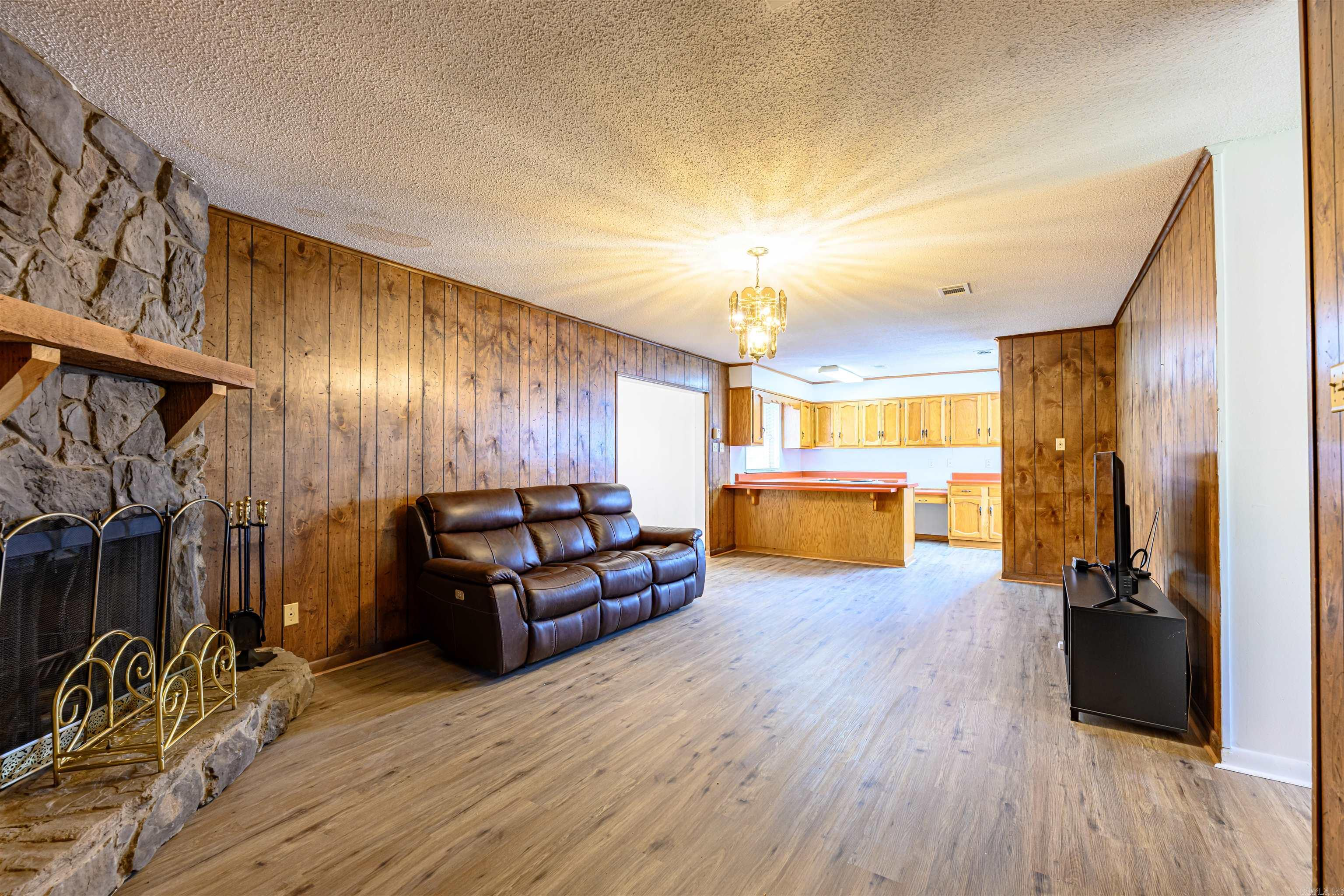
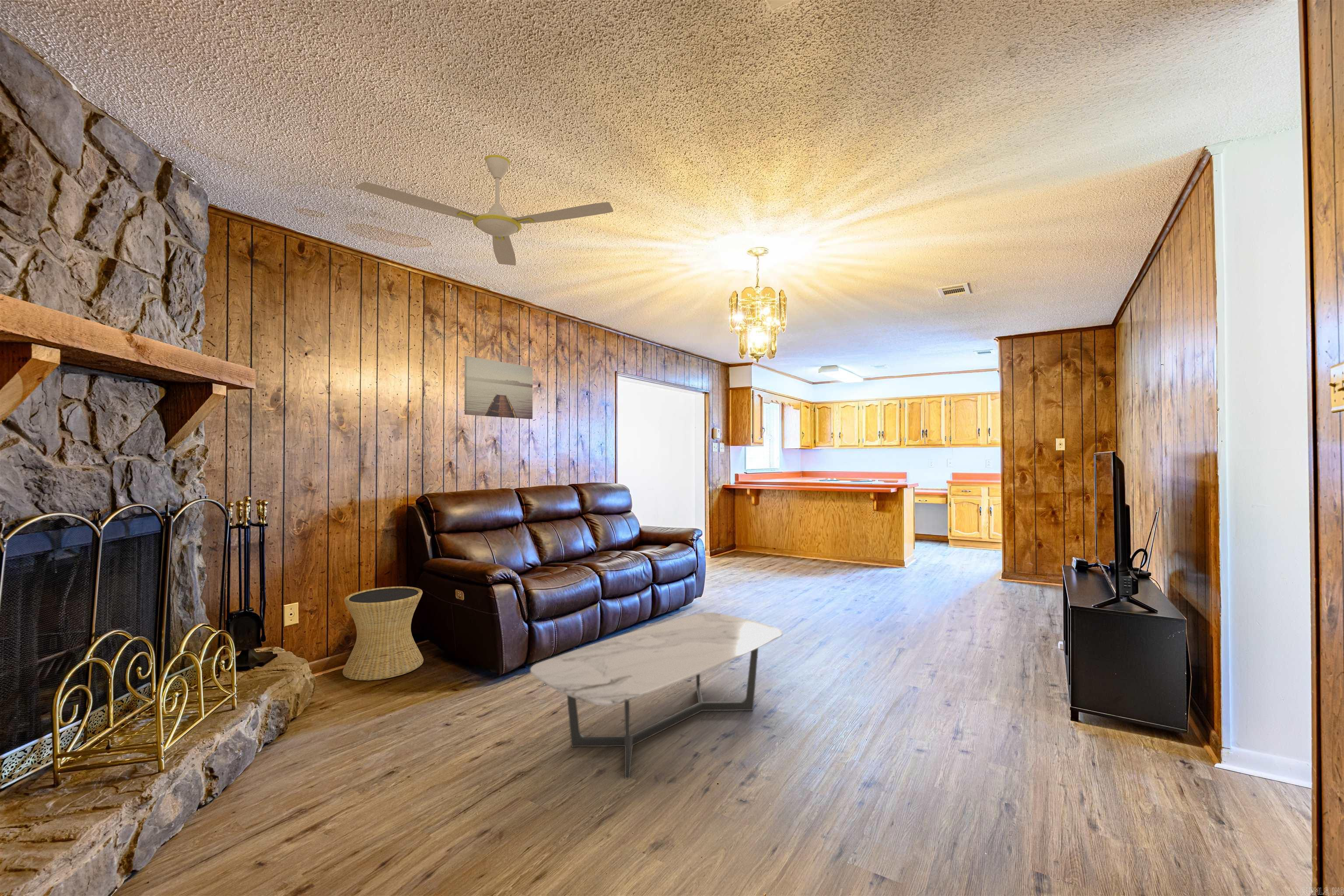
+ coffee table (668, 686)
+ wall art (500, 389)
+ ceiling fan (491, 207)
+ side table (384, 630)
